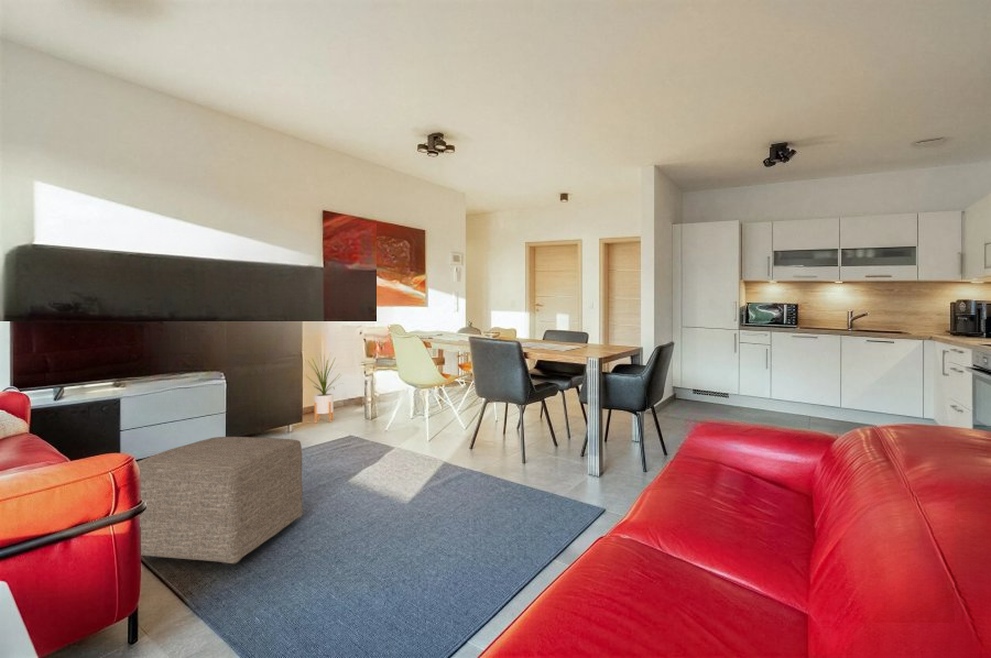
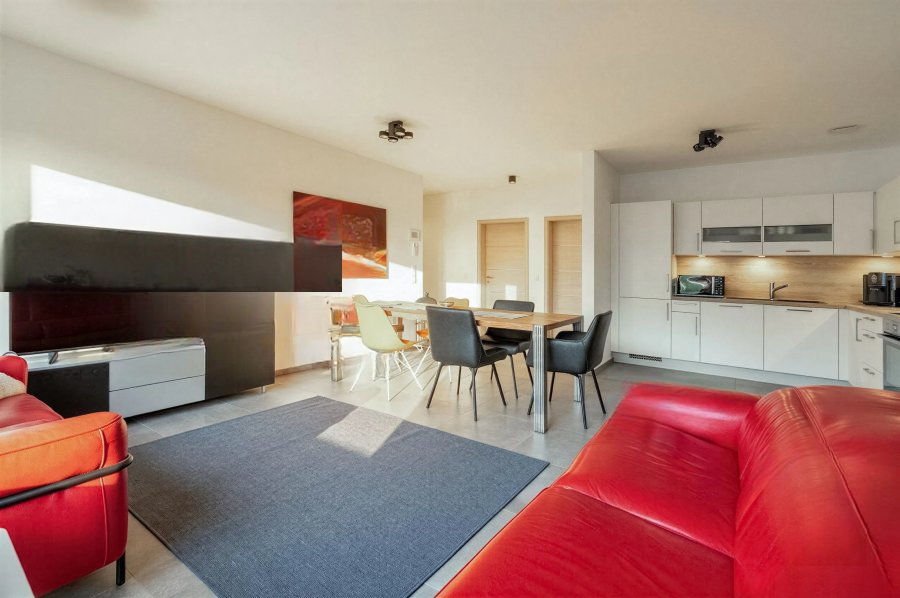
- ottoman (222, 493)
- house plant (323, 386)
